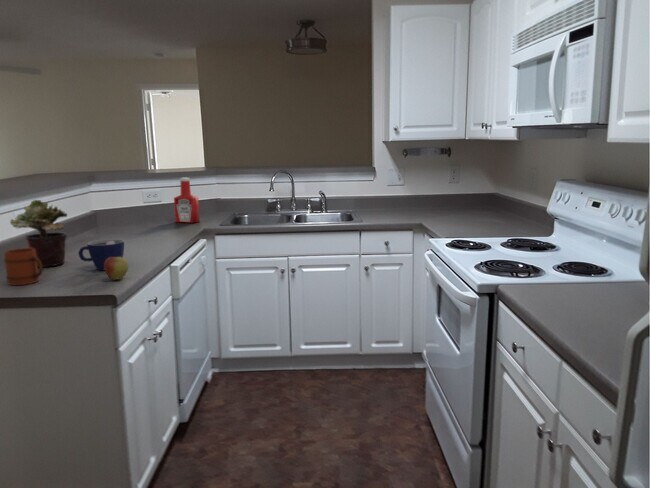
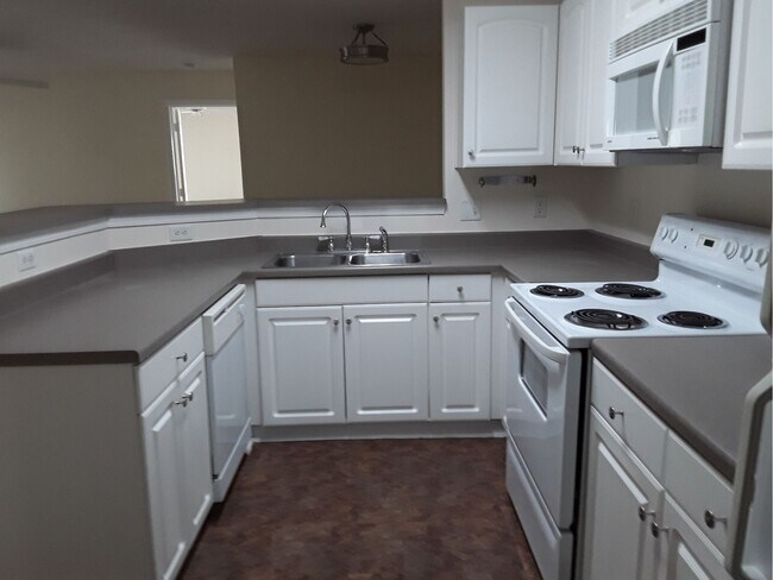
- apple (116, 266)
- potted plant (39, 232)
- soap bottle (186, 200)
- mug (25, 266)
- cup (101, 254)
